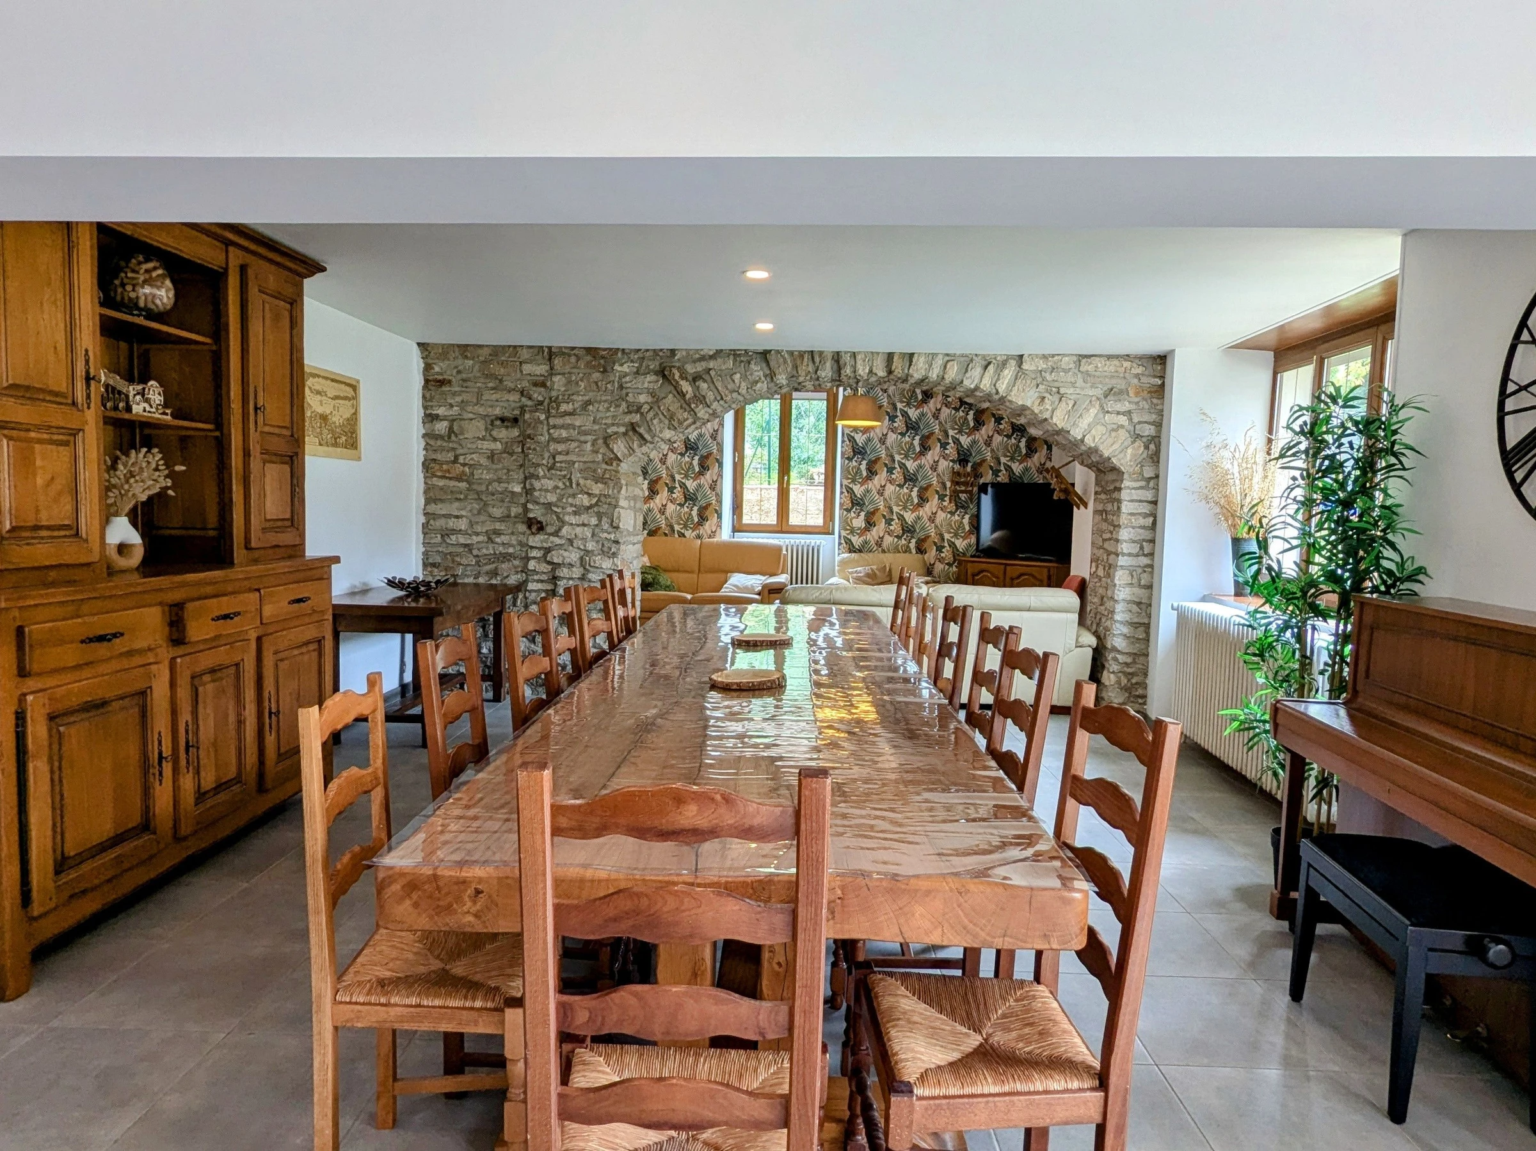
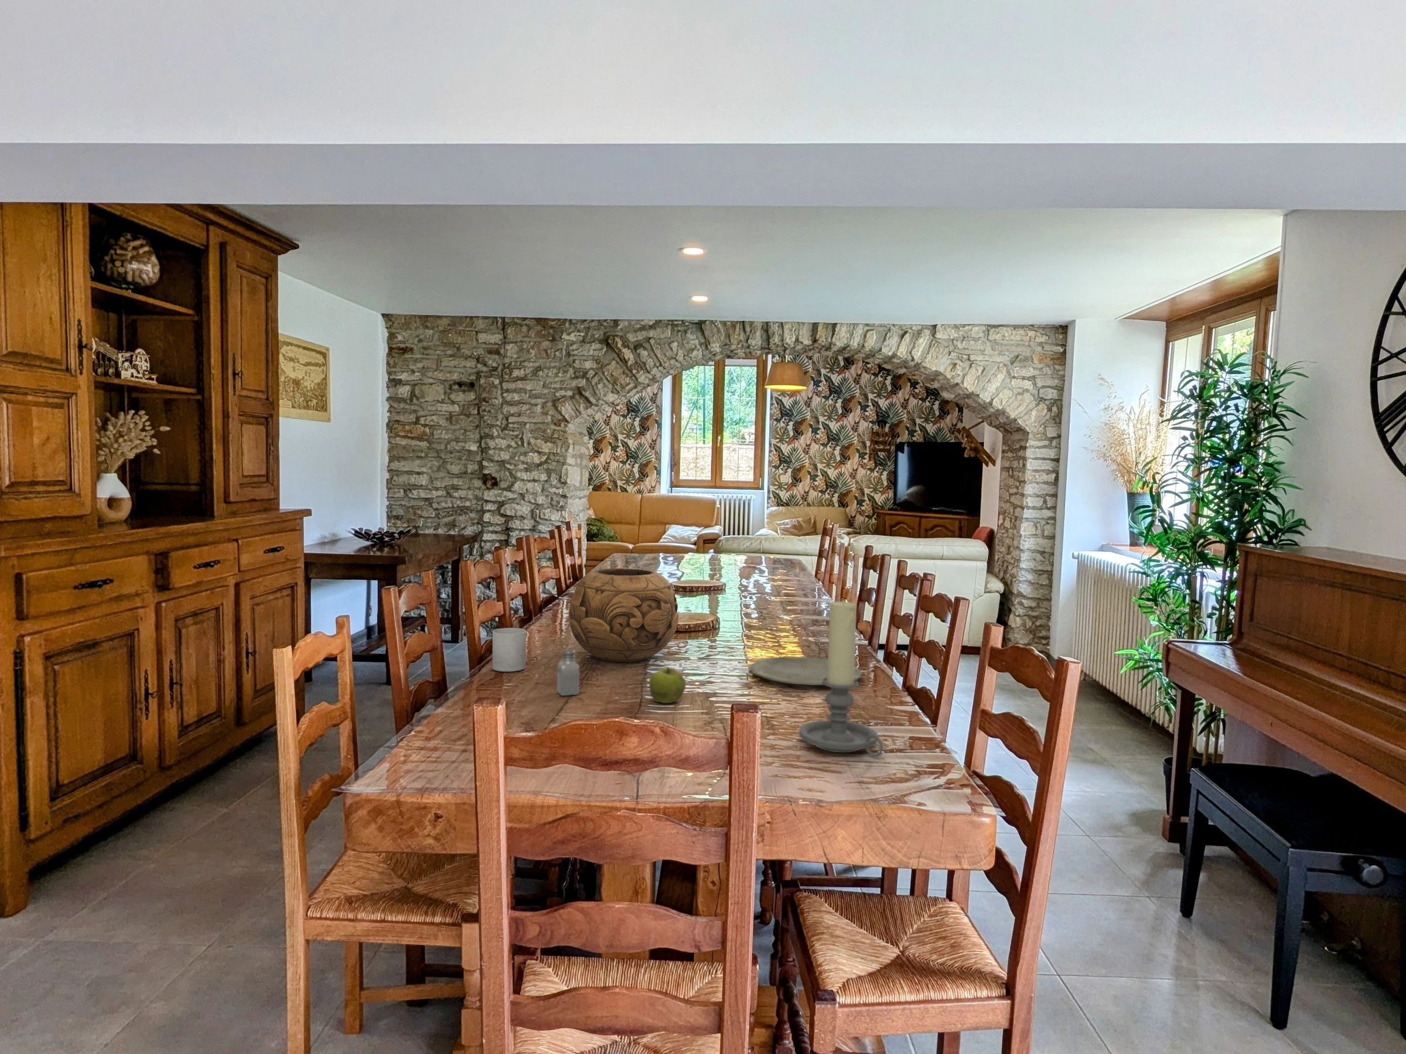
+ candle holder (847, 674)
+ apple (668, 683)
+ saltshaker (568, 672)
+ decorative bowl (623, 613)
+ plate (805, 672)
+ mug (506, 648)
